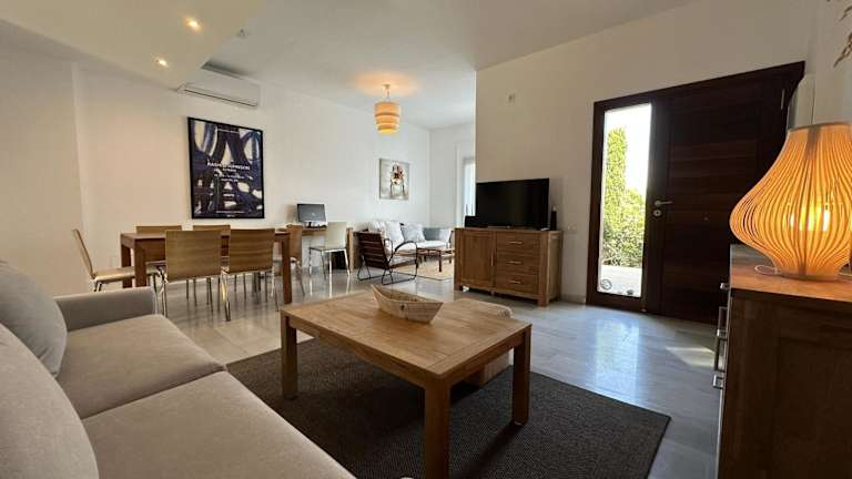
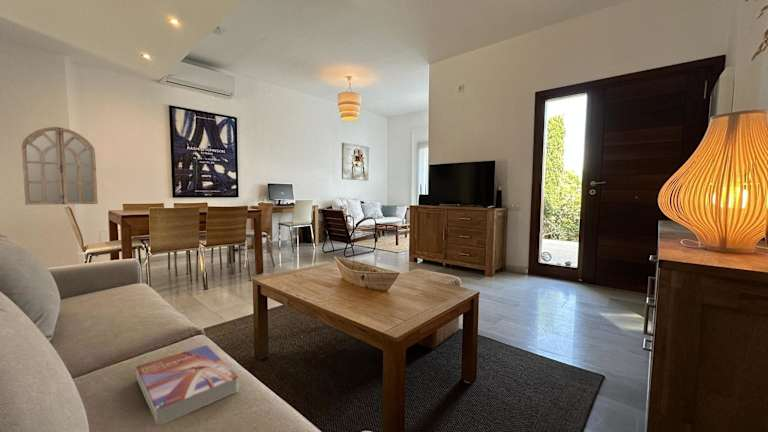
+ textbook (186, 378)
+ home mirror (61, 166)
